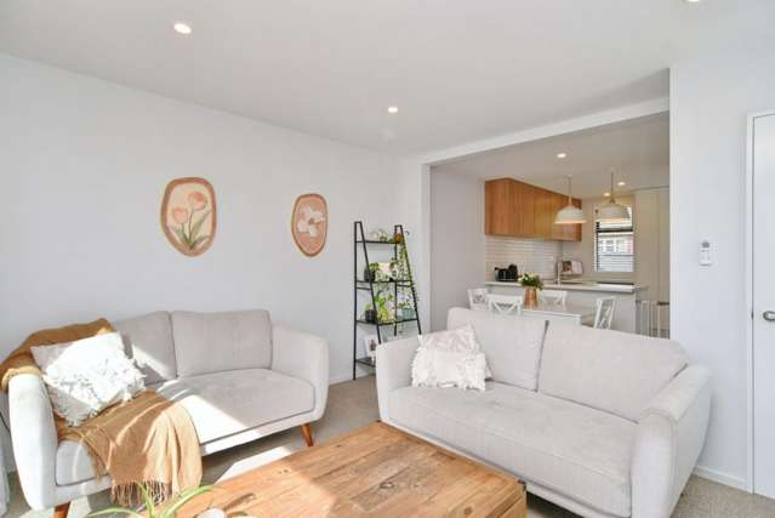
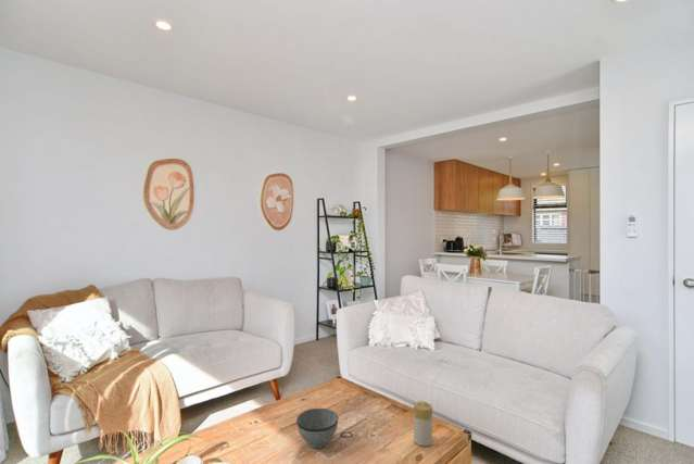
+ candle (422, 423)
+ bowl (317, 430)
